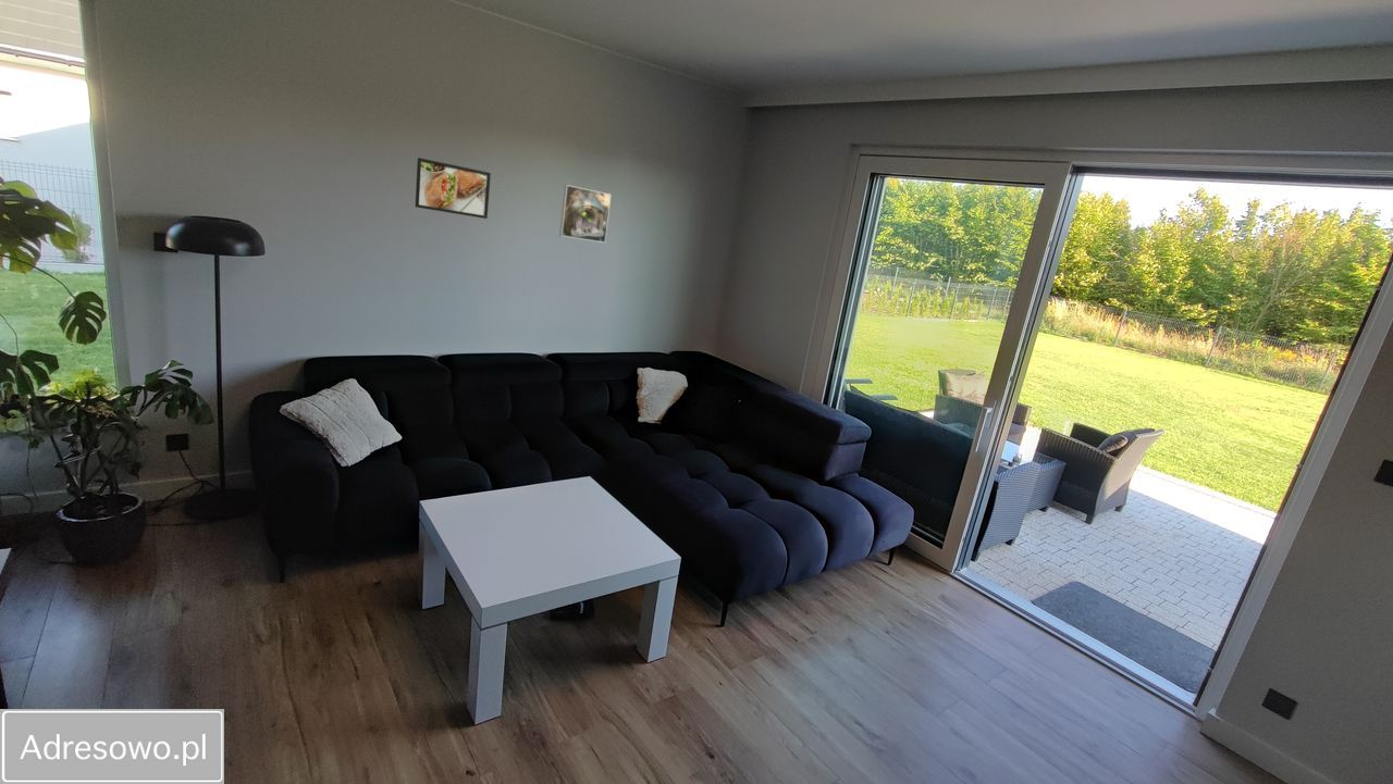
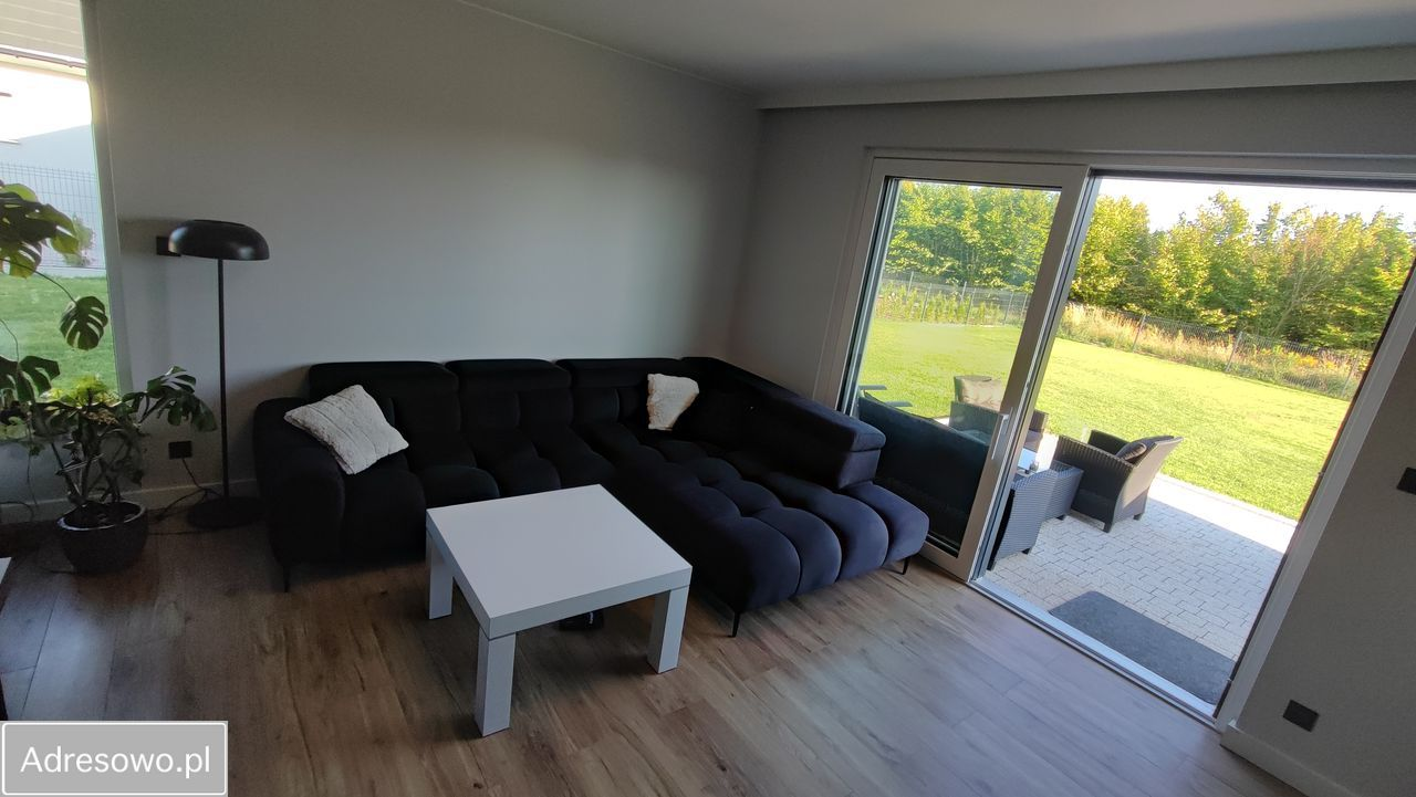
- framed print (585, 214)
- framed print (454, 189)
